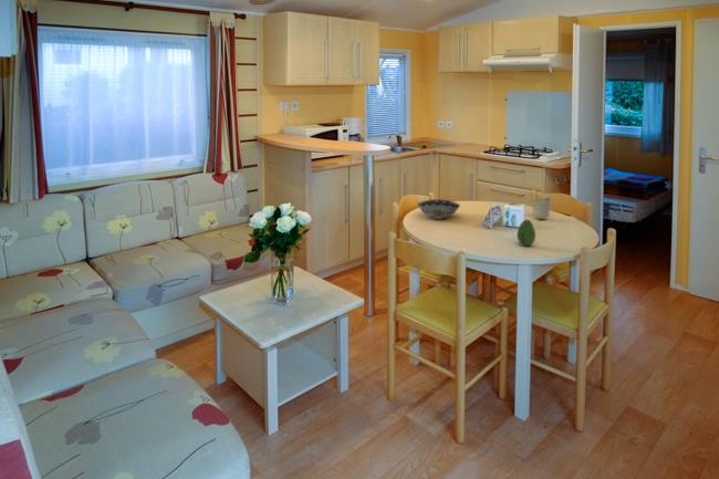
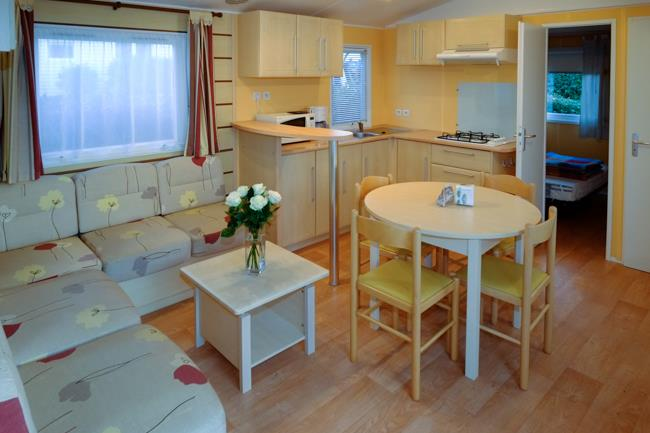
- cup (539, 207)
- fruit (525, 232)
- decorative bowl (438, 209)
